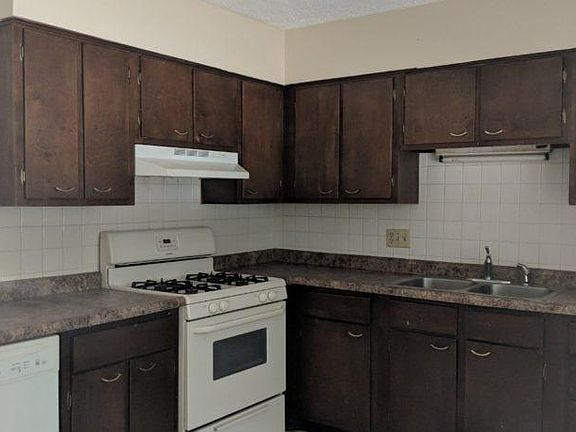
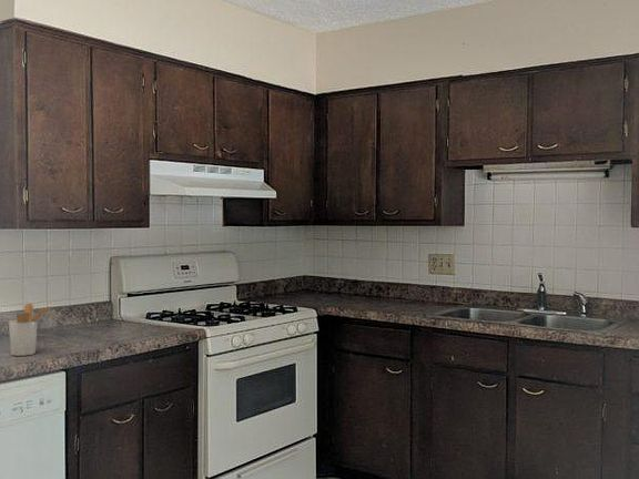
+ utensil holder (30, 328)
